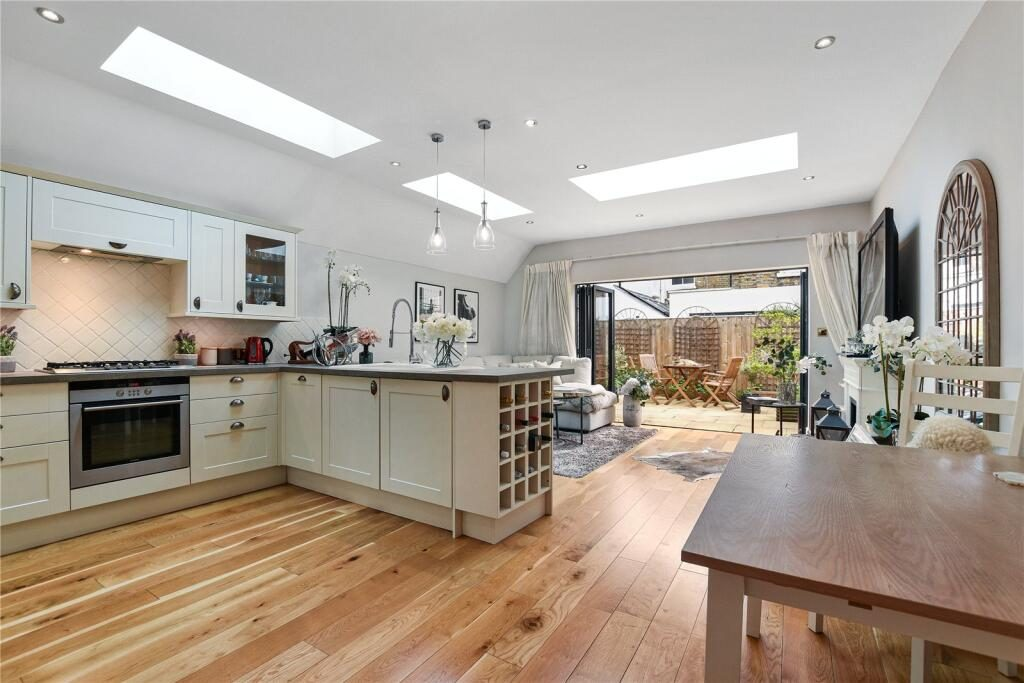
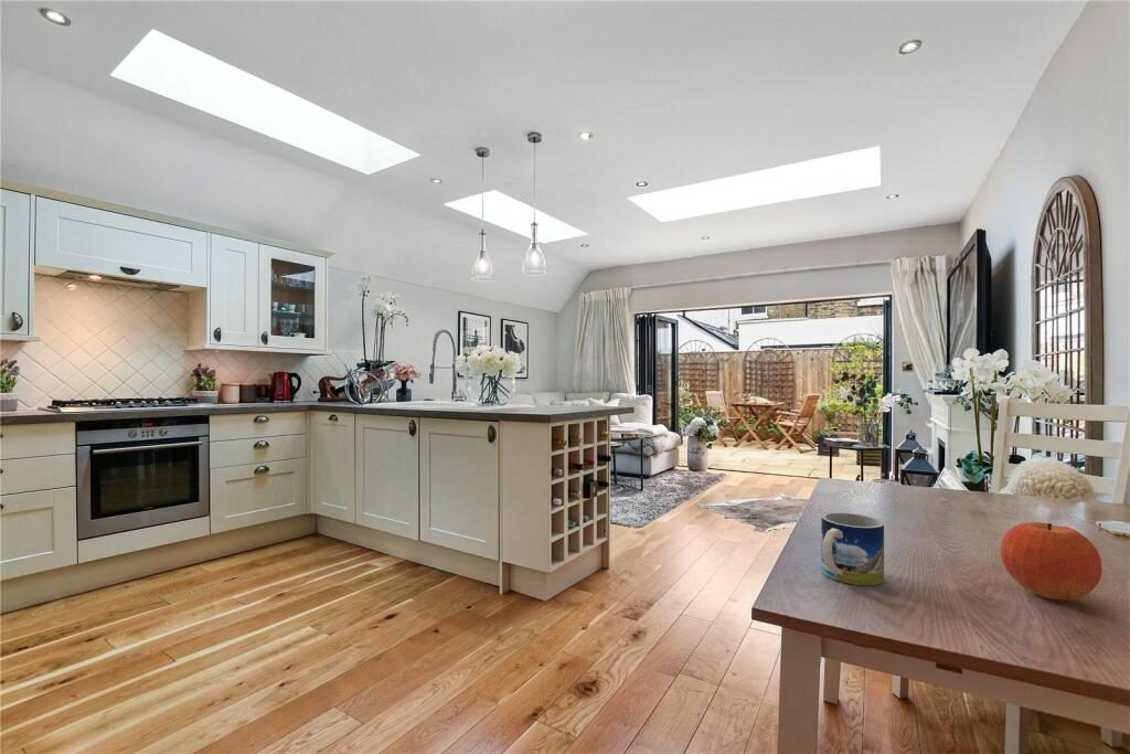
+ fruit (1048, 559)
+ mug (845, 549)
